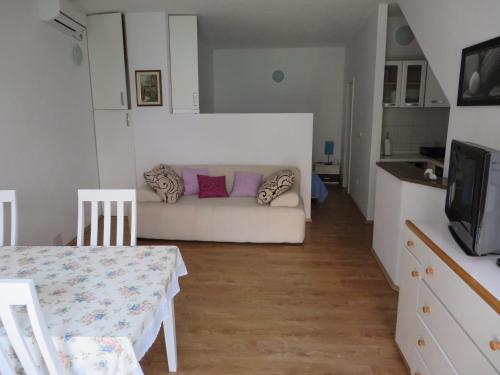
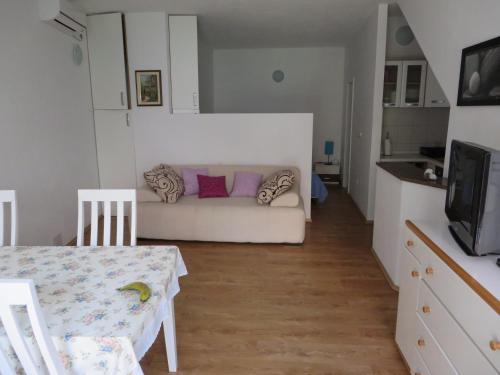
+ banana (137, 289)
